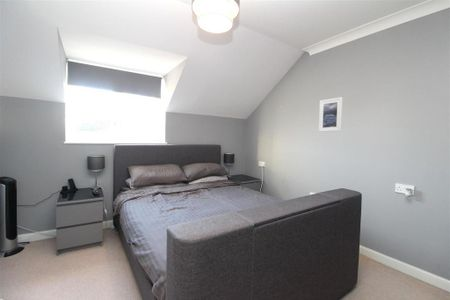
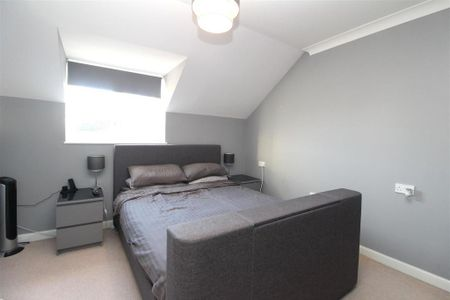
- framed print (330, 115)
